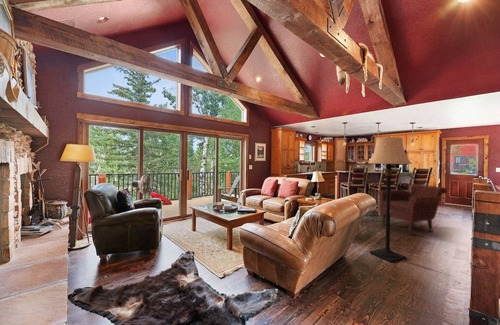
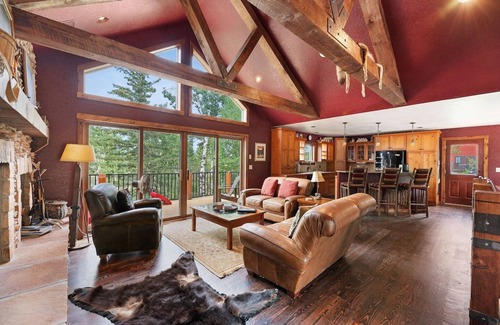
- lamp (388, 197)
- leather (412, 206)
